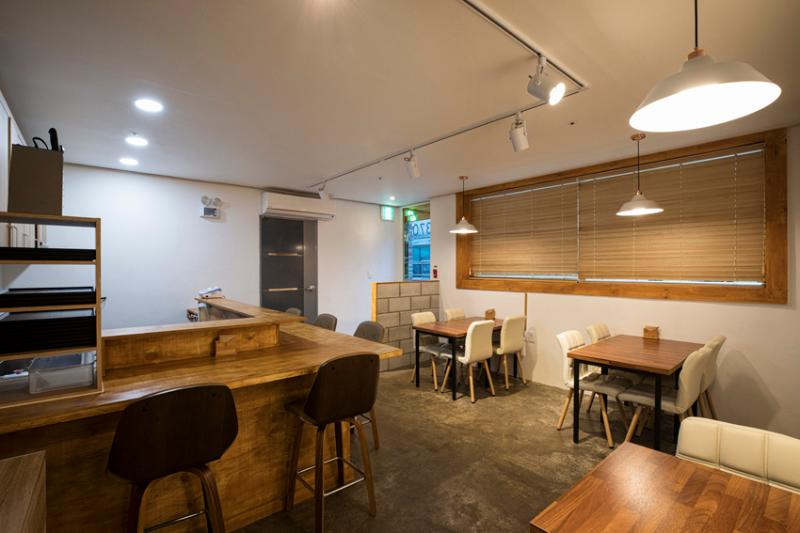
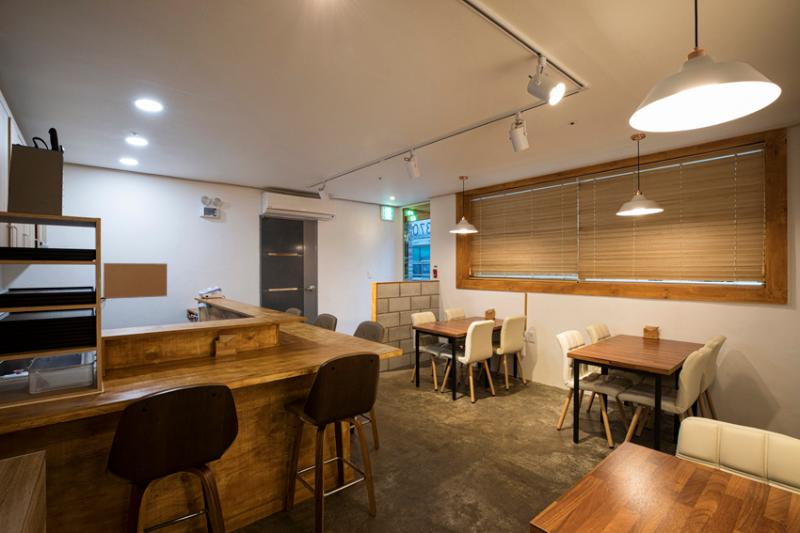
+ wall art (136, 280)
